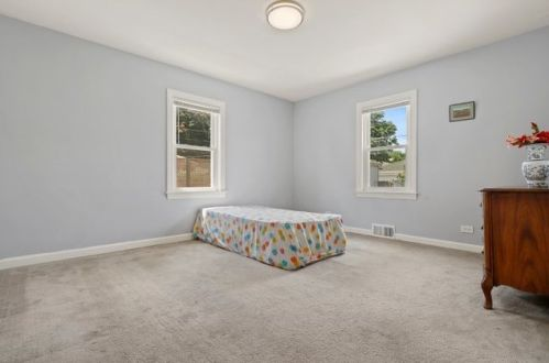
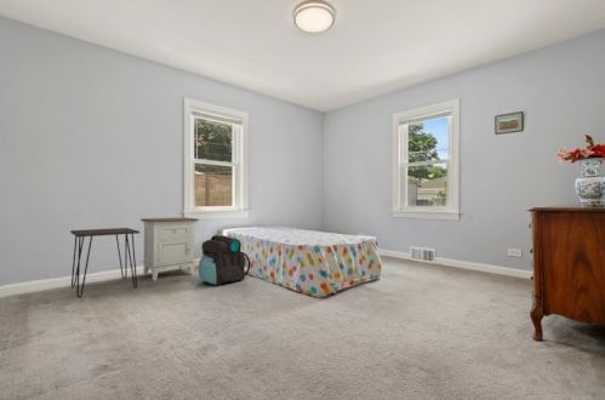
+ desk (119, 257)
+ nightstand (170, 246)
+ backpack (223, 257)
